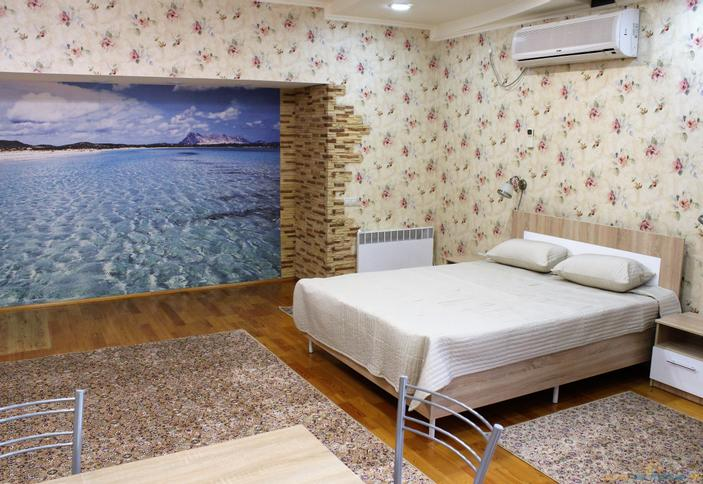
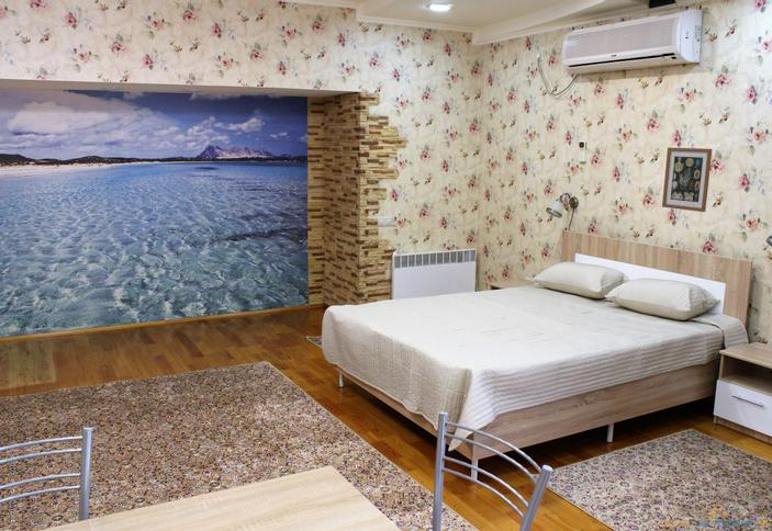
+ wall art (685, 179)
